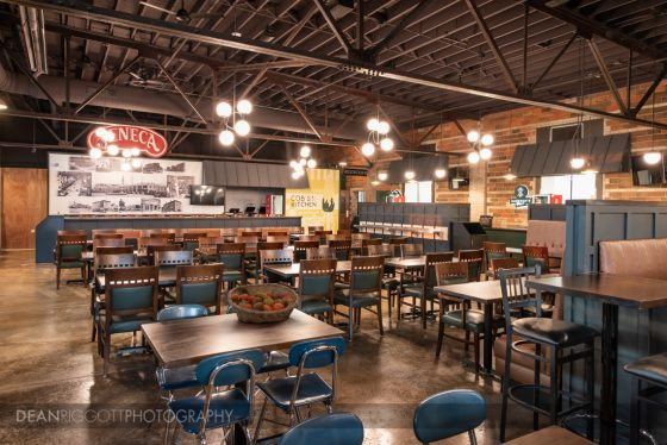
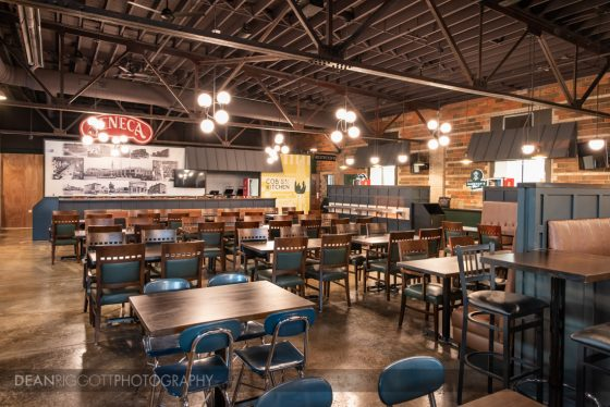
- fruit basket (263, 302)
